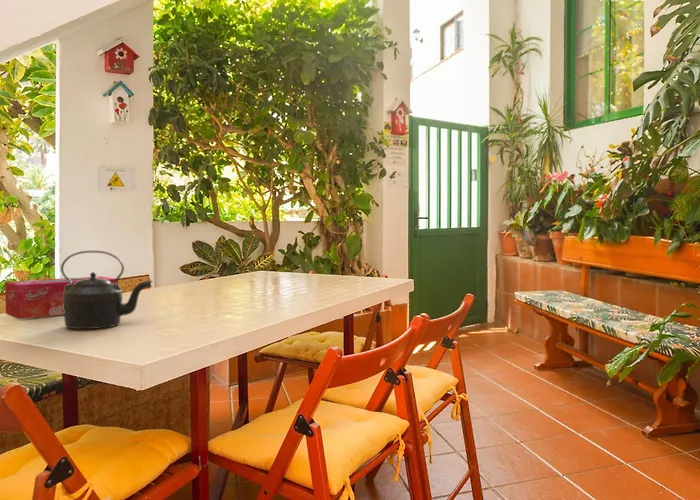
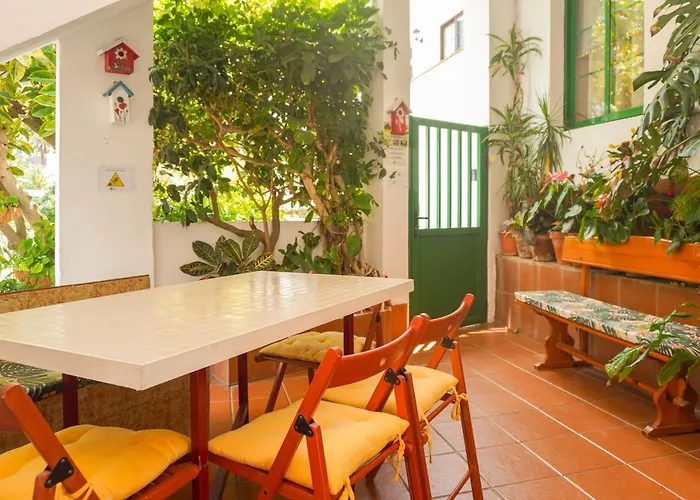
- tissue box (62, 295)
- kettle (107, 287)
